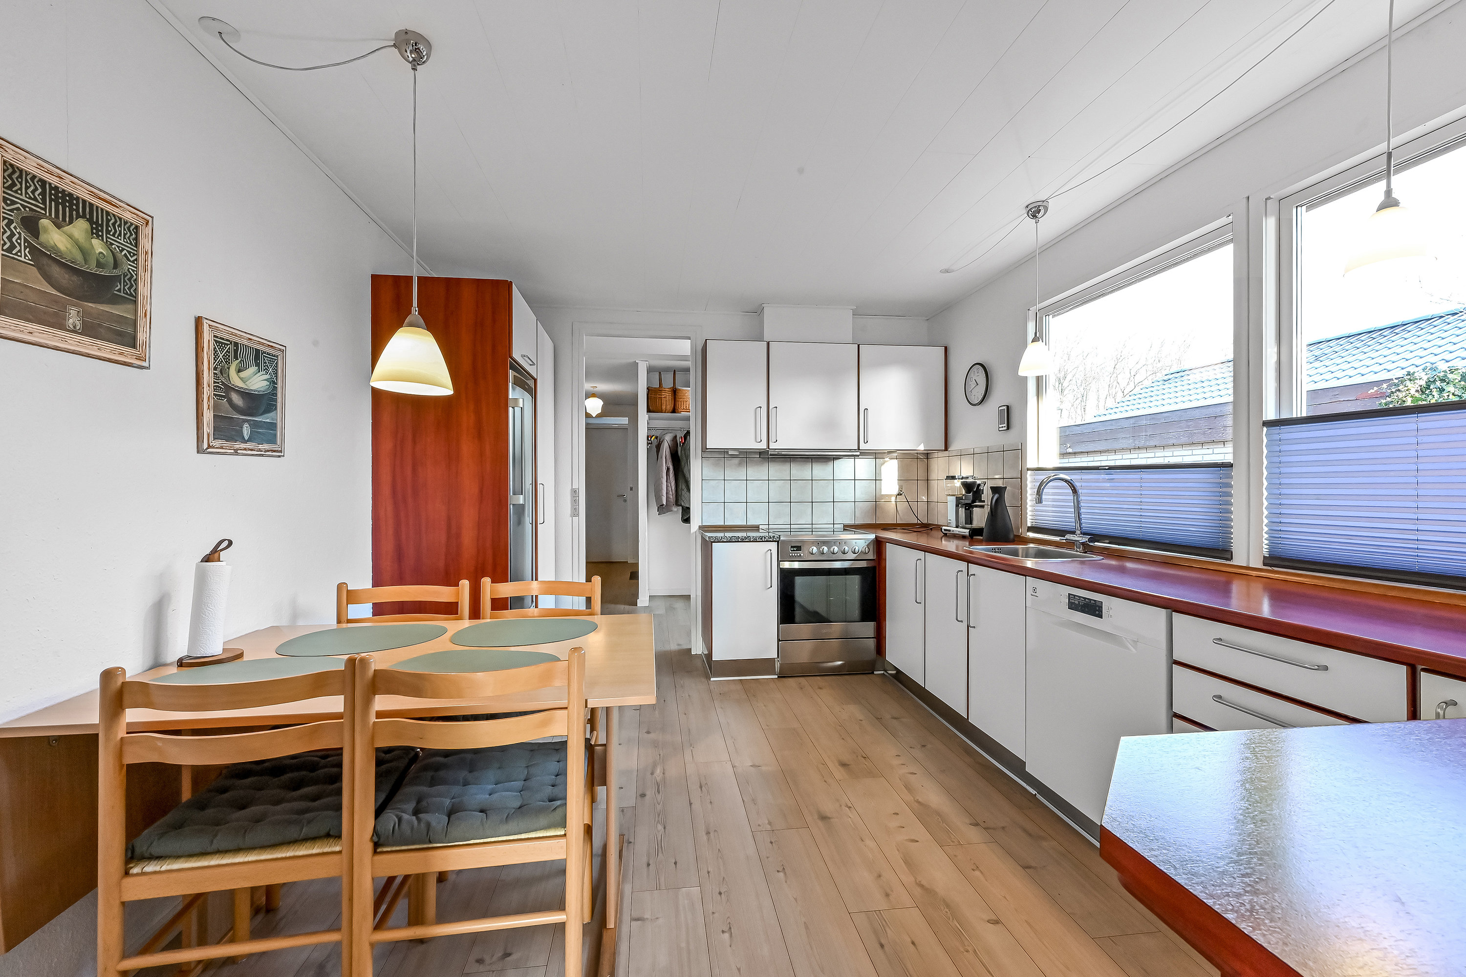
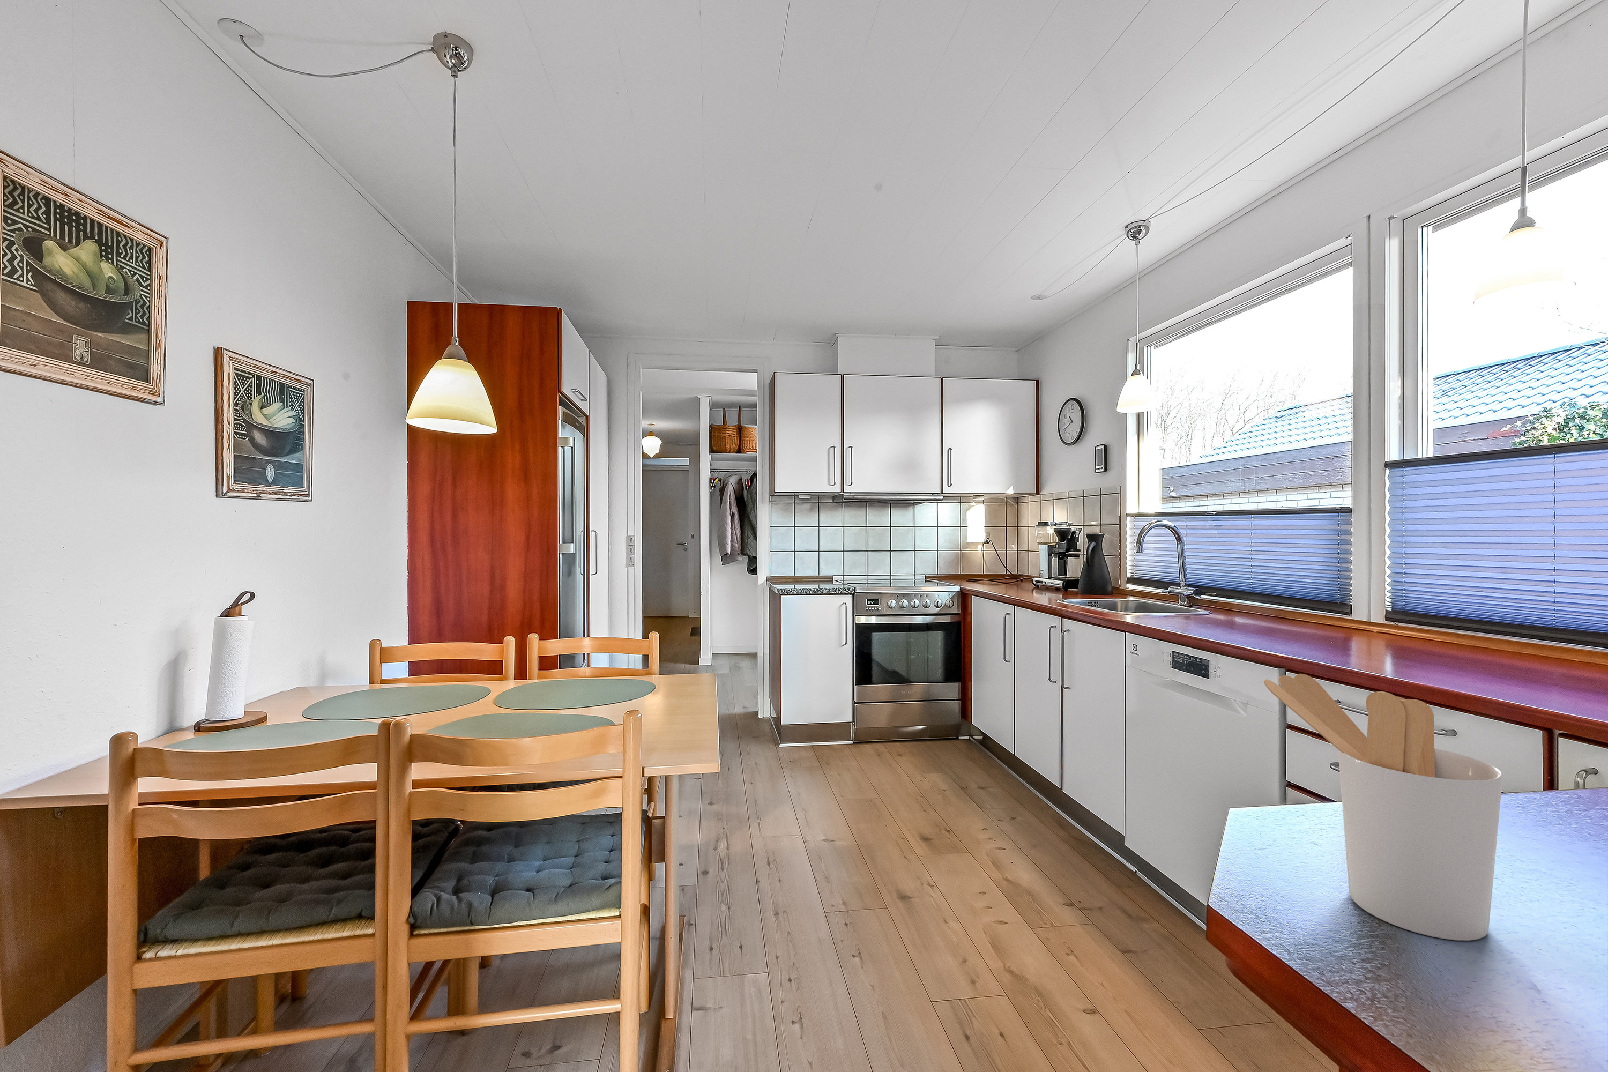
+ utensil holder (1374, 788)
